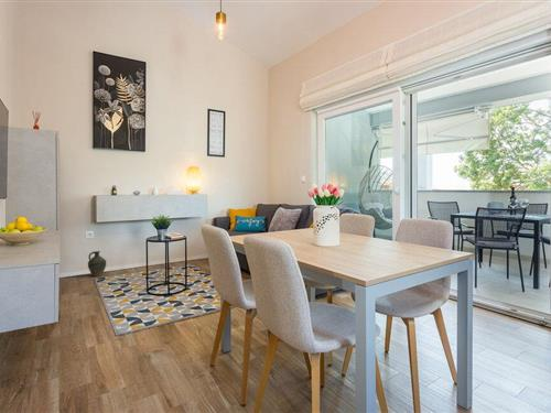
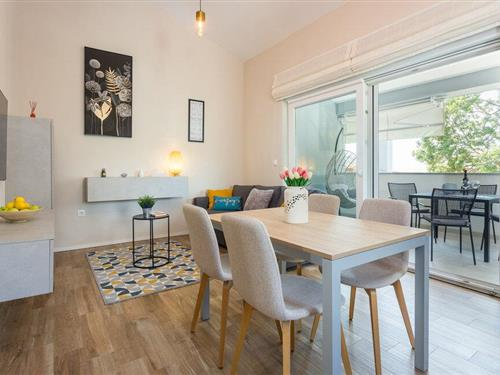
- ceramic jug (97, 263)
